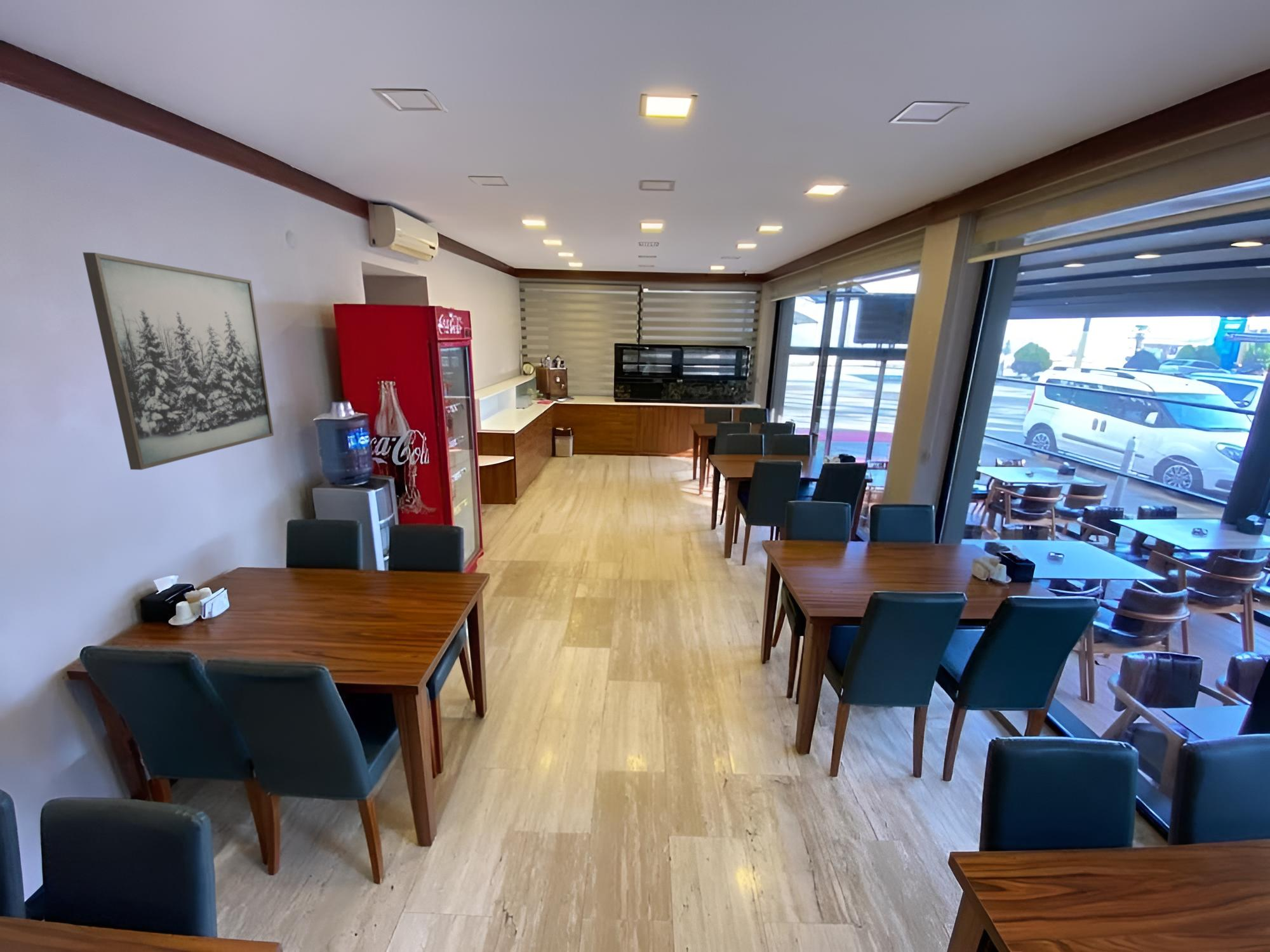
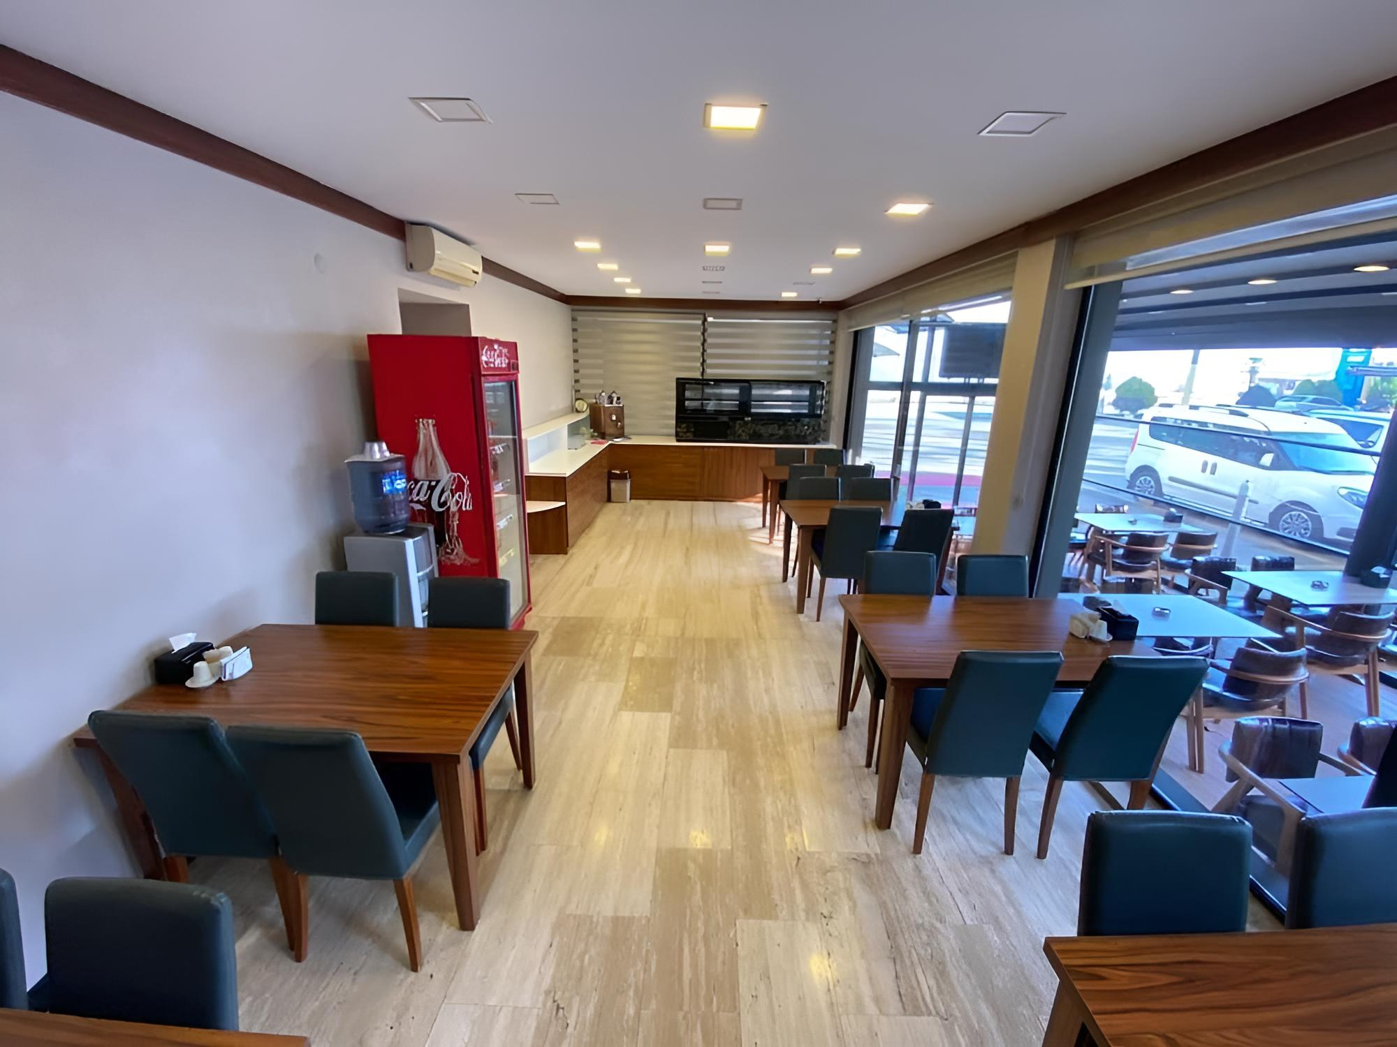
- wall art (198, 363)
